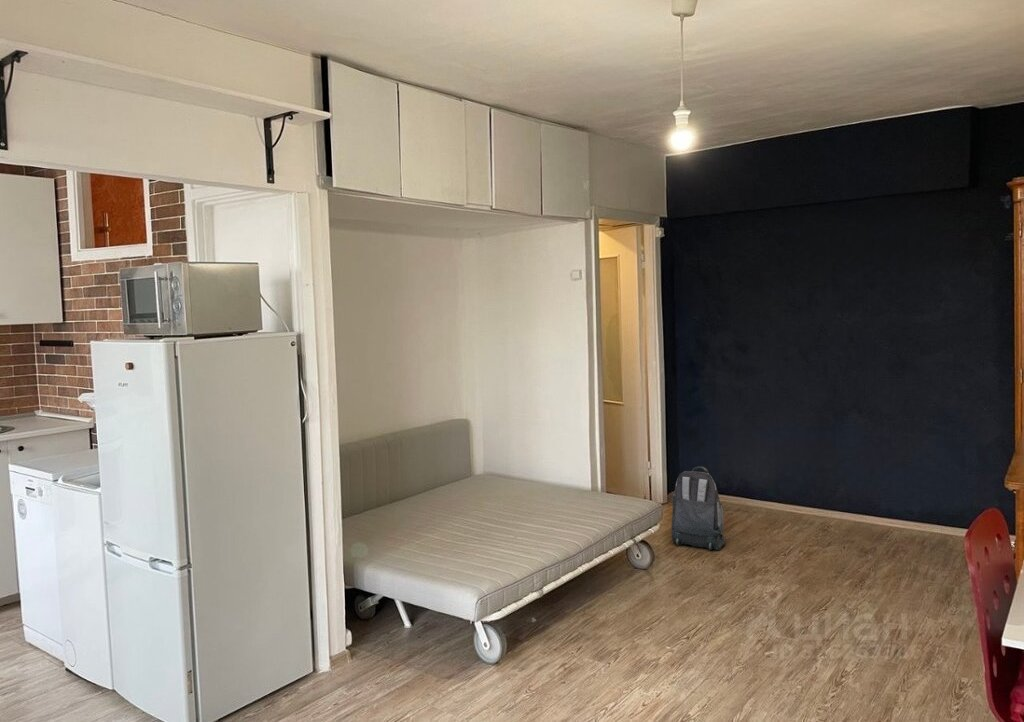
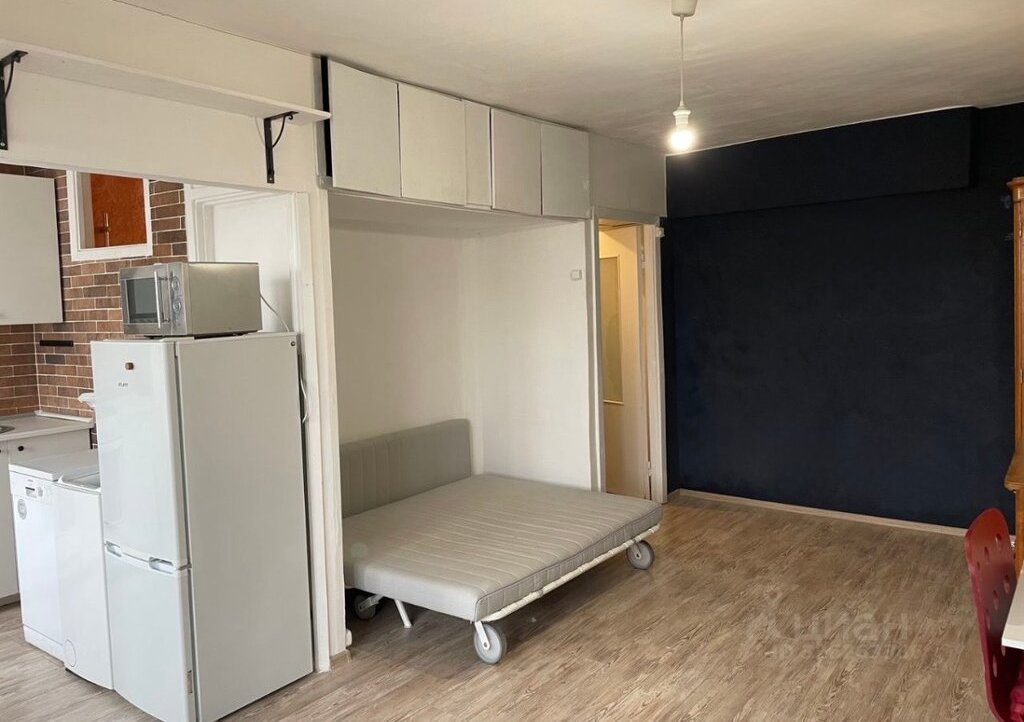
- backpack (697, 506)
